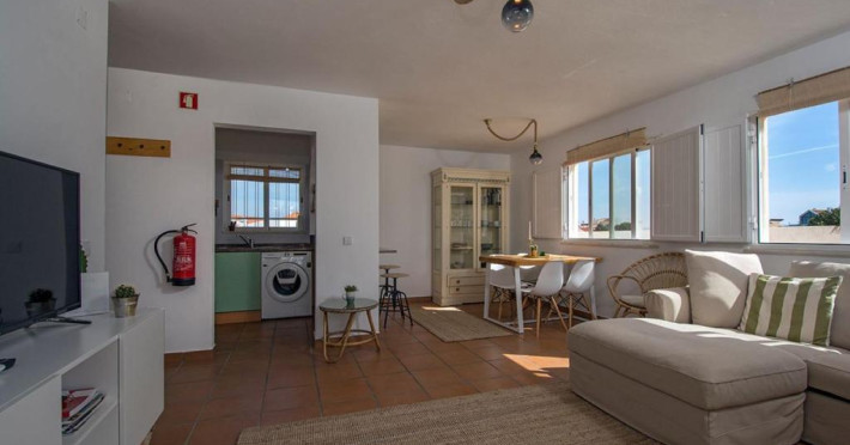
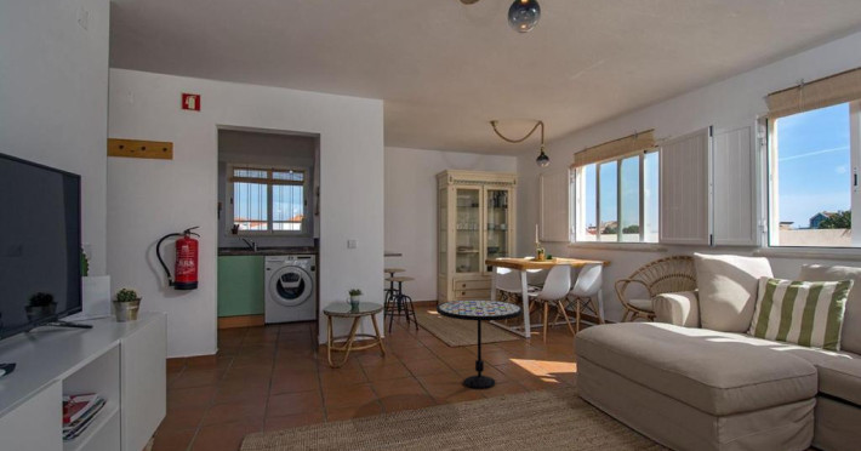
+ side table (479, 344)
